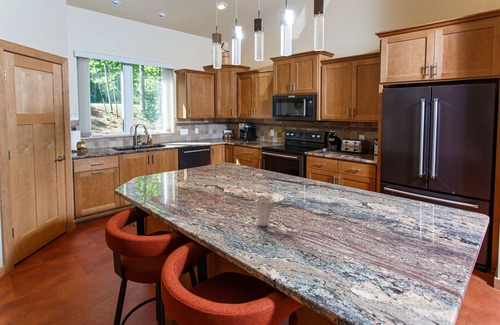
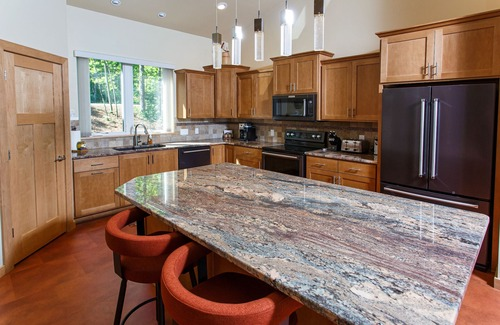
- cup (264, 212)
